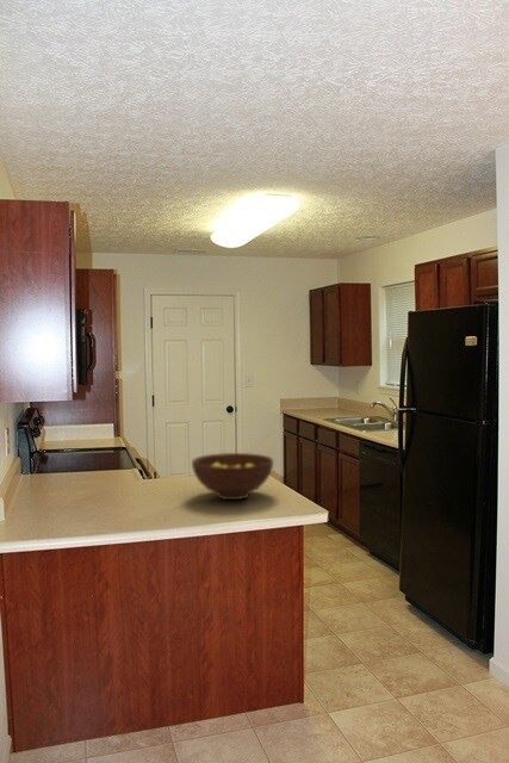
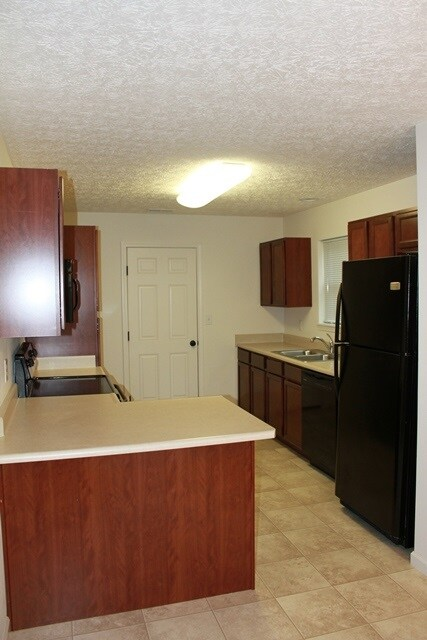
- fruit bowl (232, 478)
